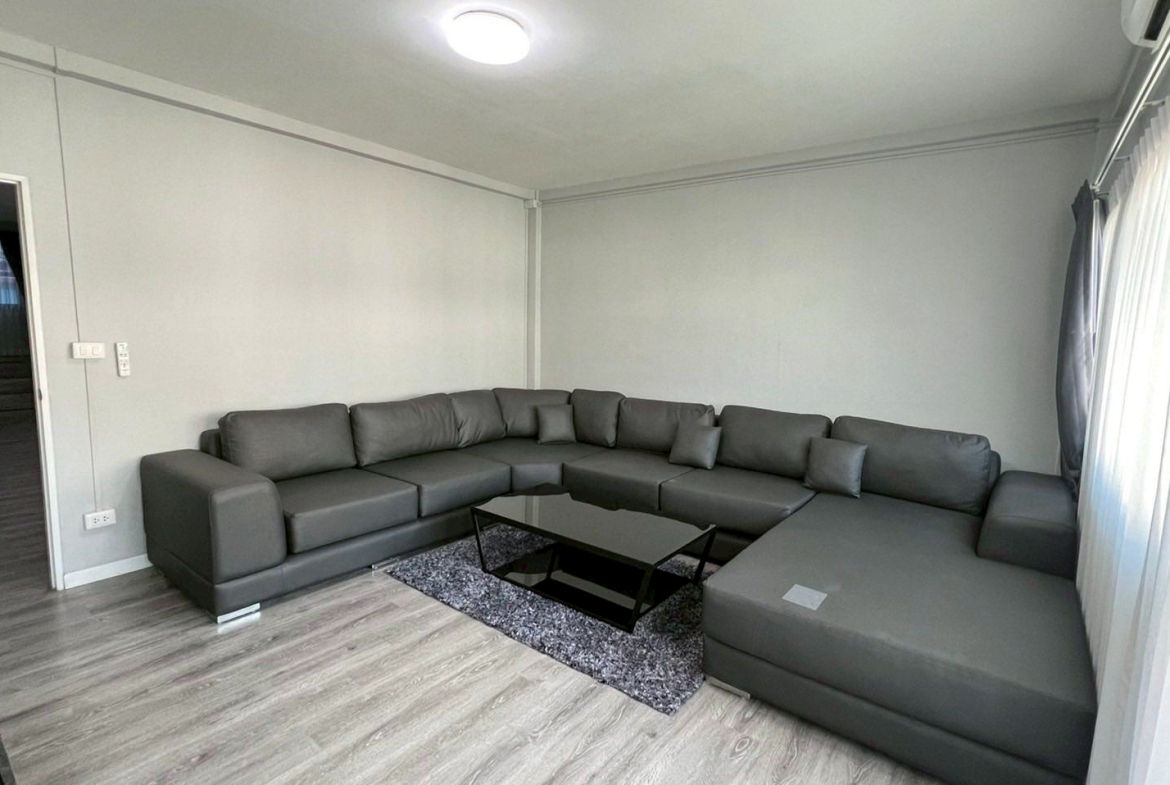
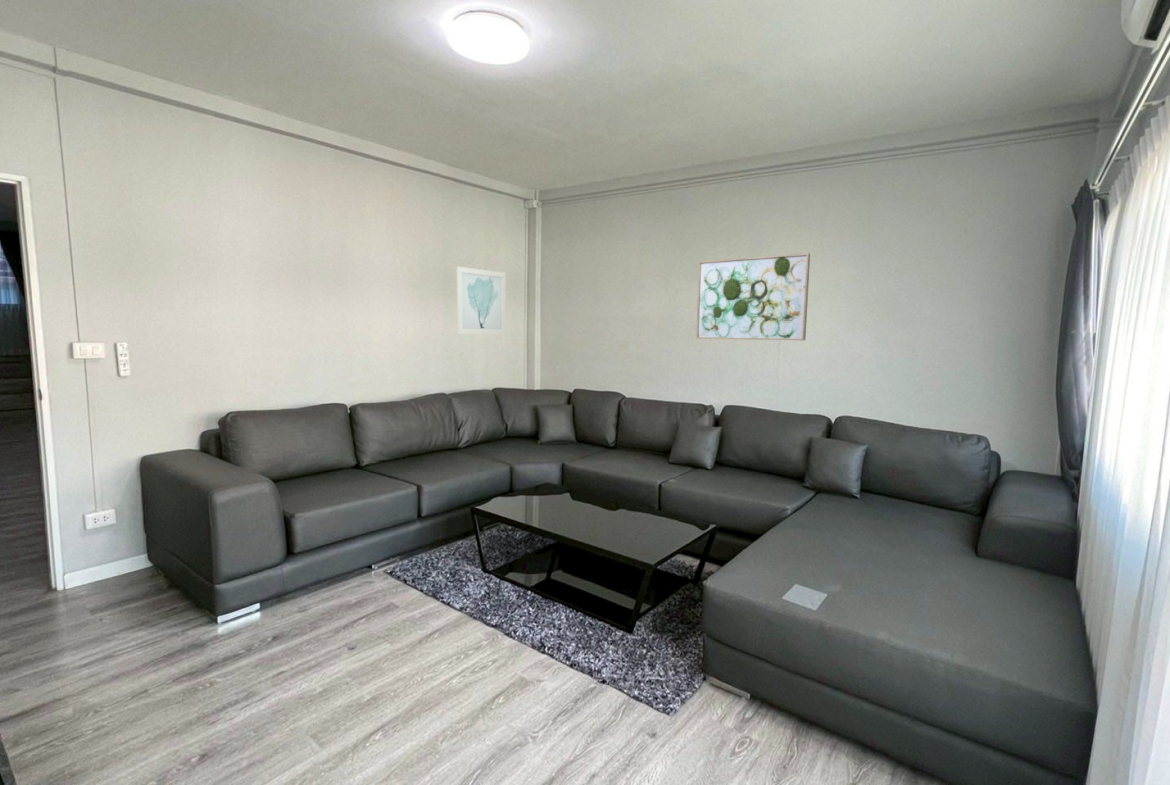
+ wall art (748, 298)
+ wall art (482, 302)
